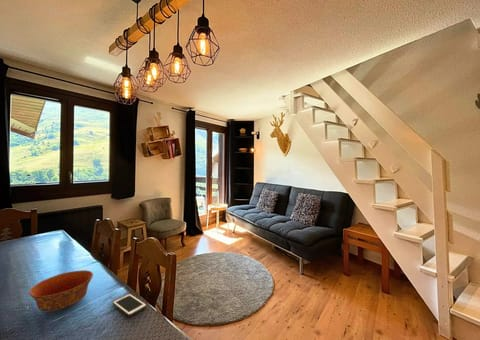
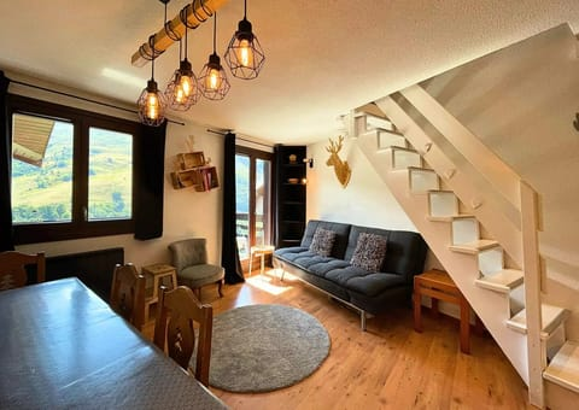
- bowl (63, 292)
- cell phone (129, 304)
